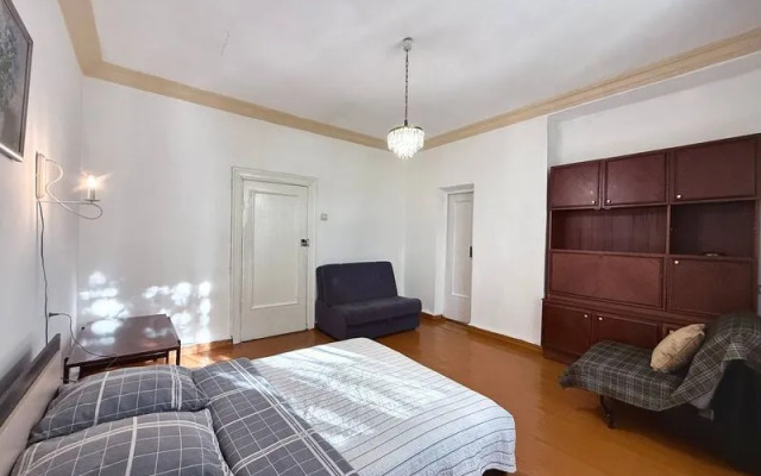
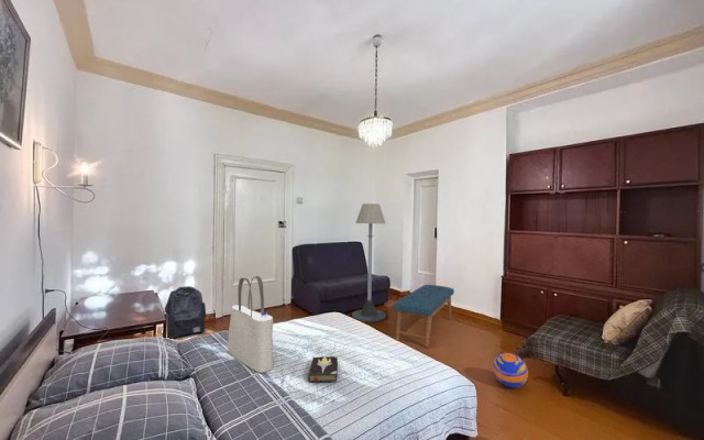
+ tote bag (250, 318)
+ floor lamp (370, 260)
+ hardback book (323, 367)
+ ball (509, 370)
+ bench (426, 310)
+ backpack (184, 309)
